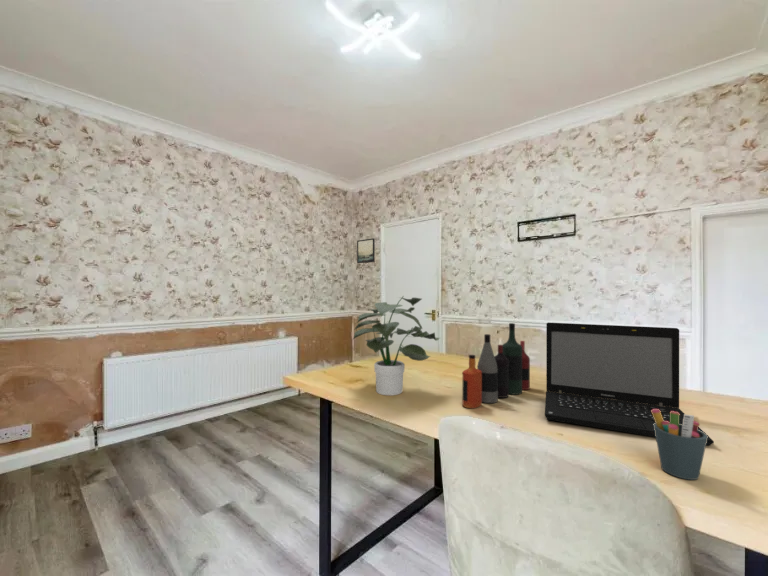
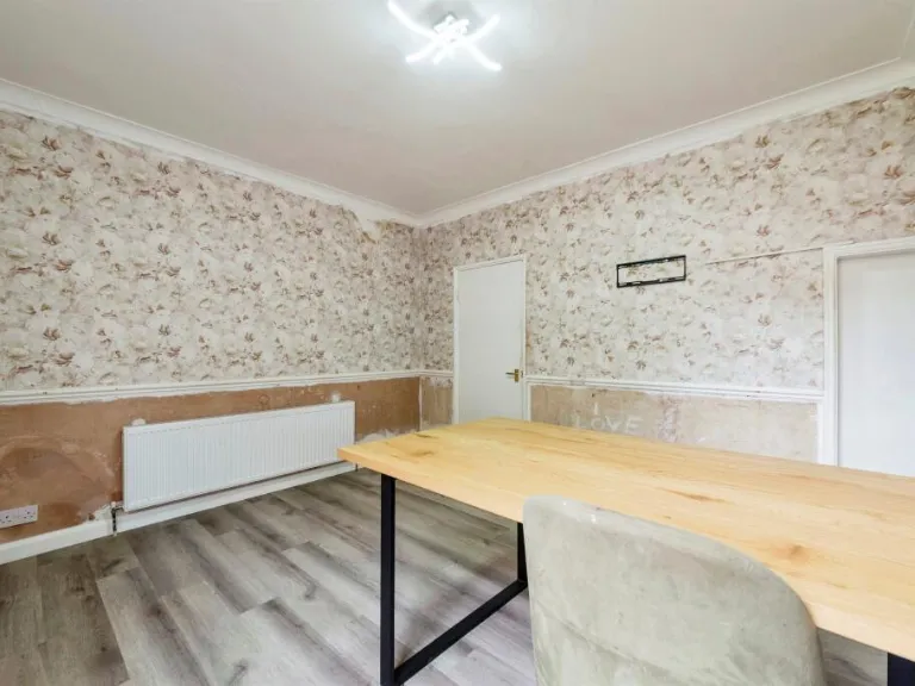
- bottle collection (498, 360)
- potted plant (390, 343)
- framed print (365, 251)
- pen holder (678, 439)
- laptop (613, 373)
